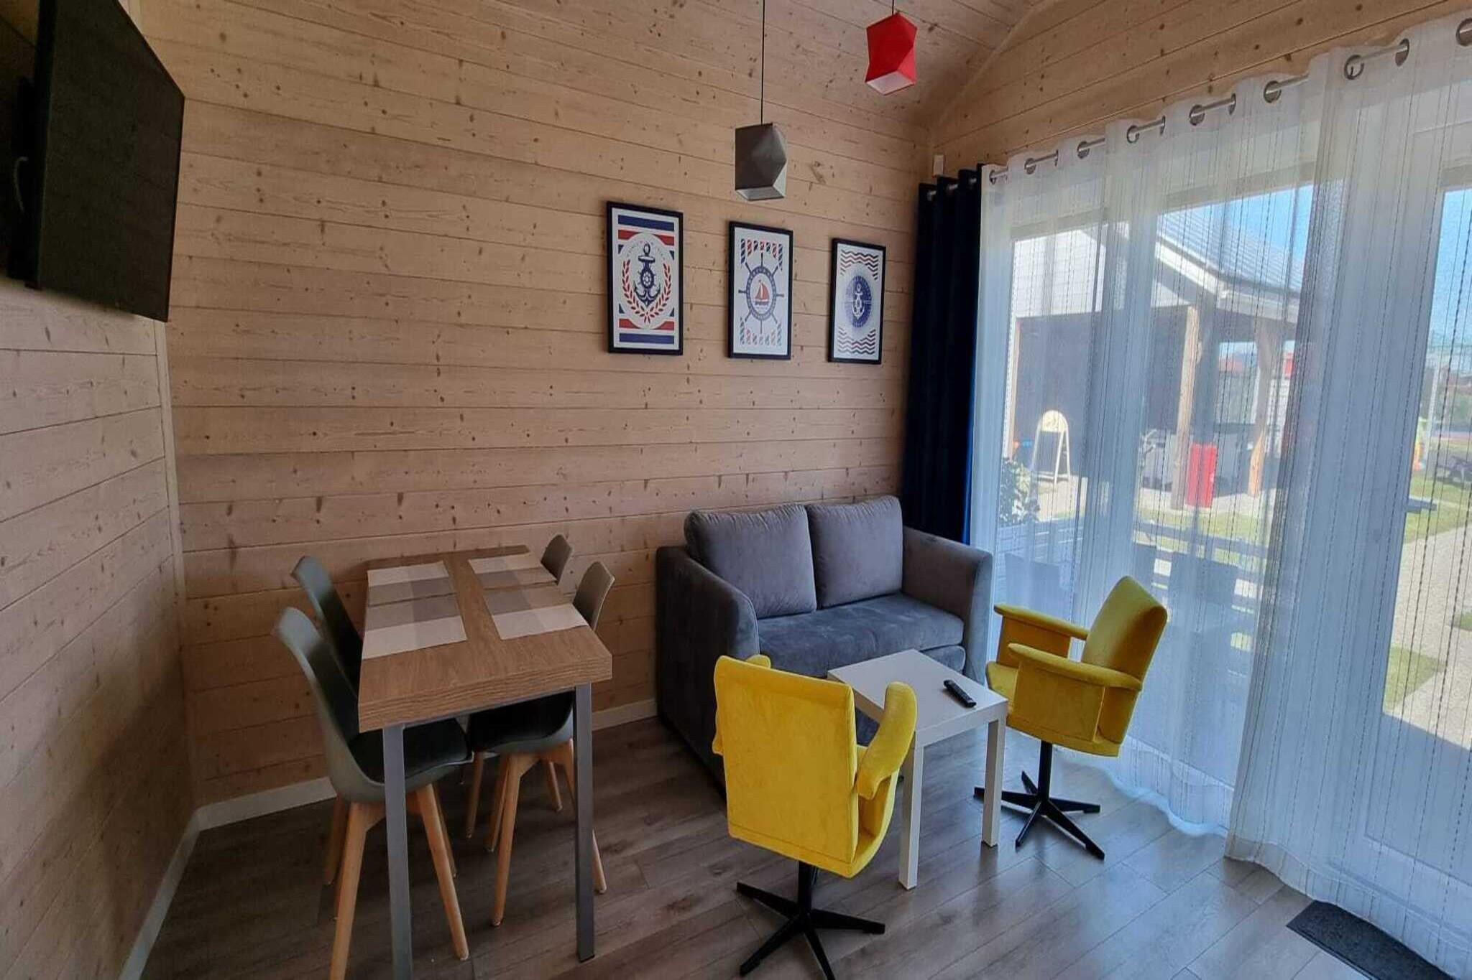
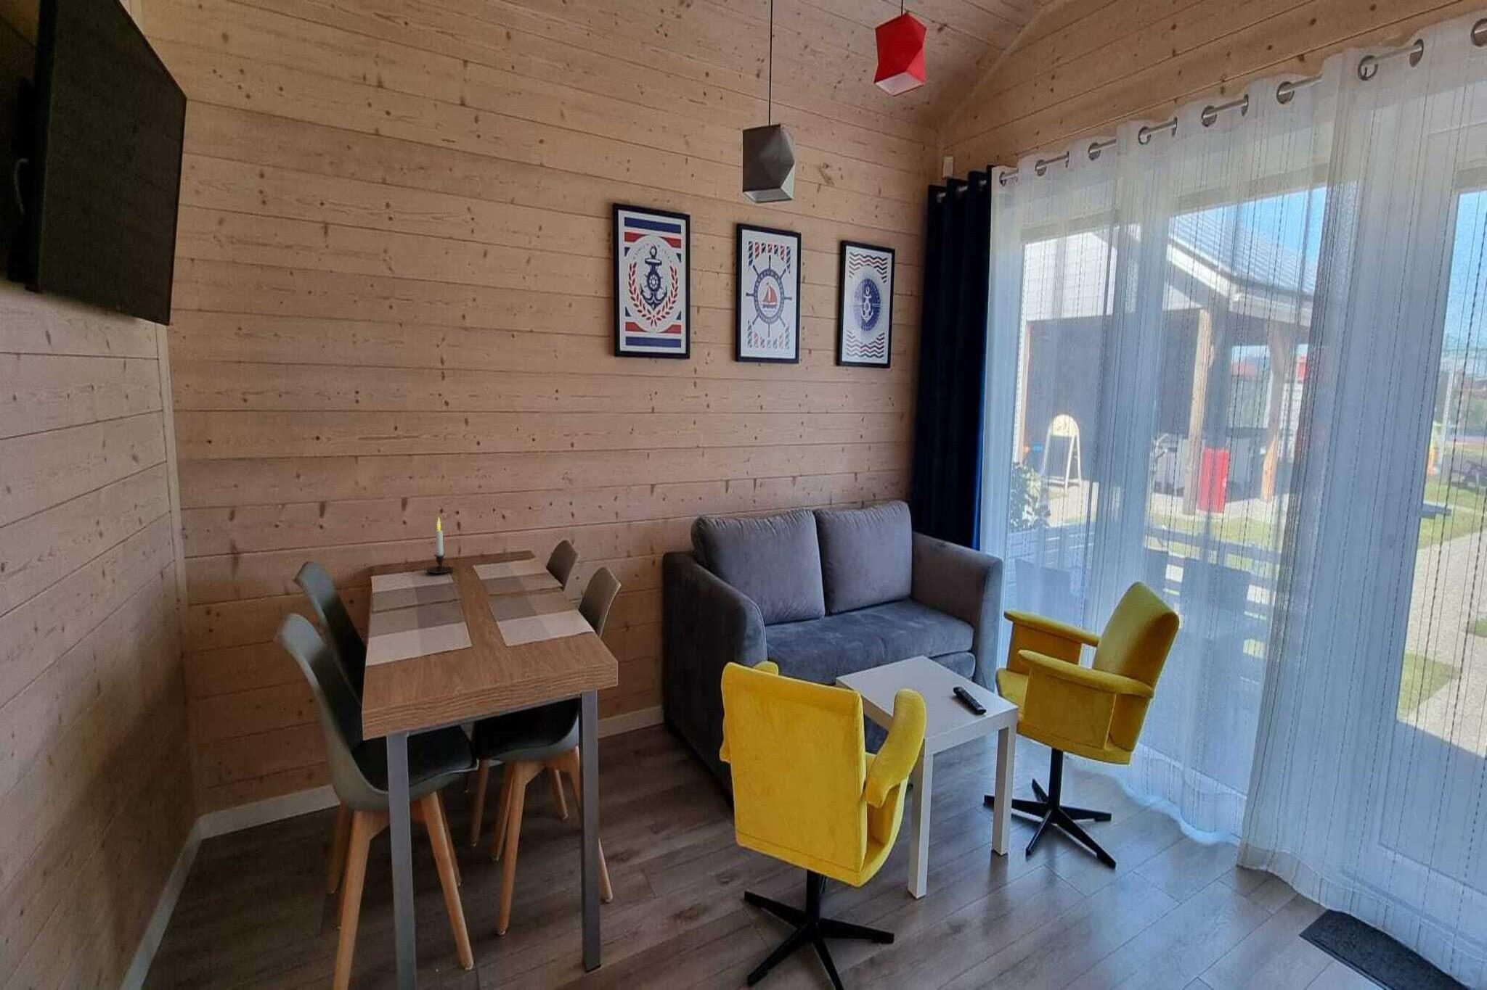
+ candle (439, 544)
